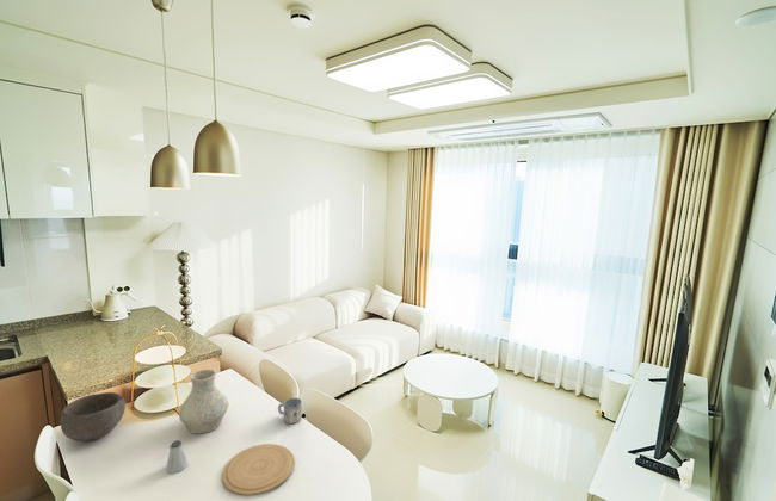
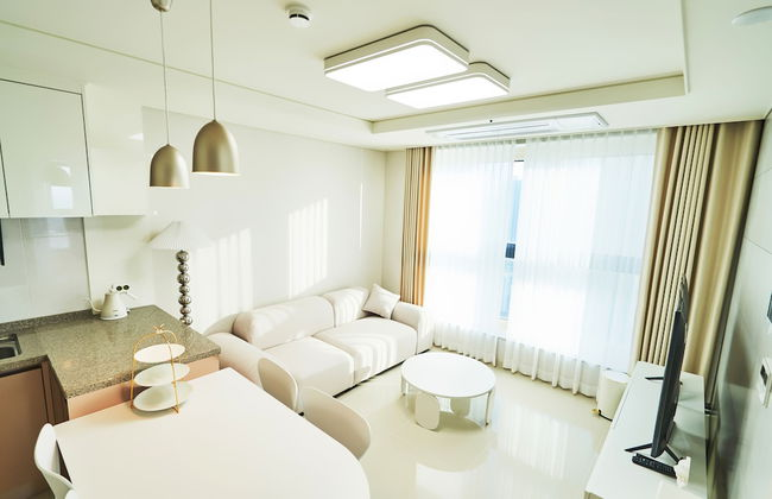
- plate (259, 466)
- mug (289, 409)
- saltshaker (177, 454)
- vase (203, 400)
- bowl (94, 419)
